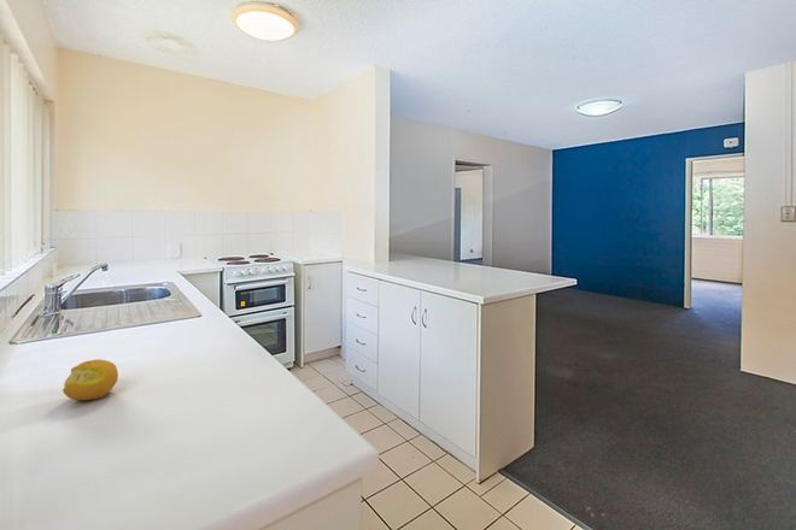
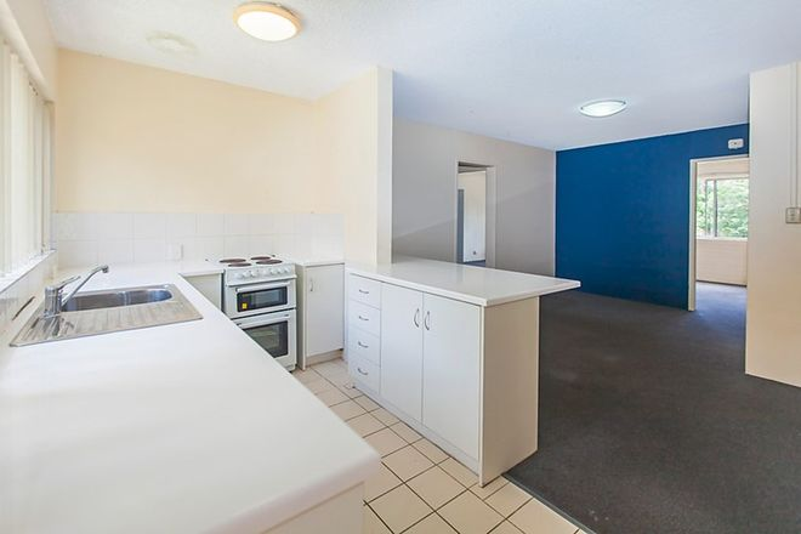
- fruit (90, 378)
